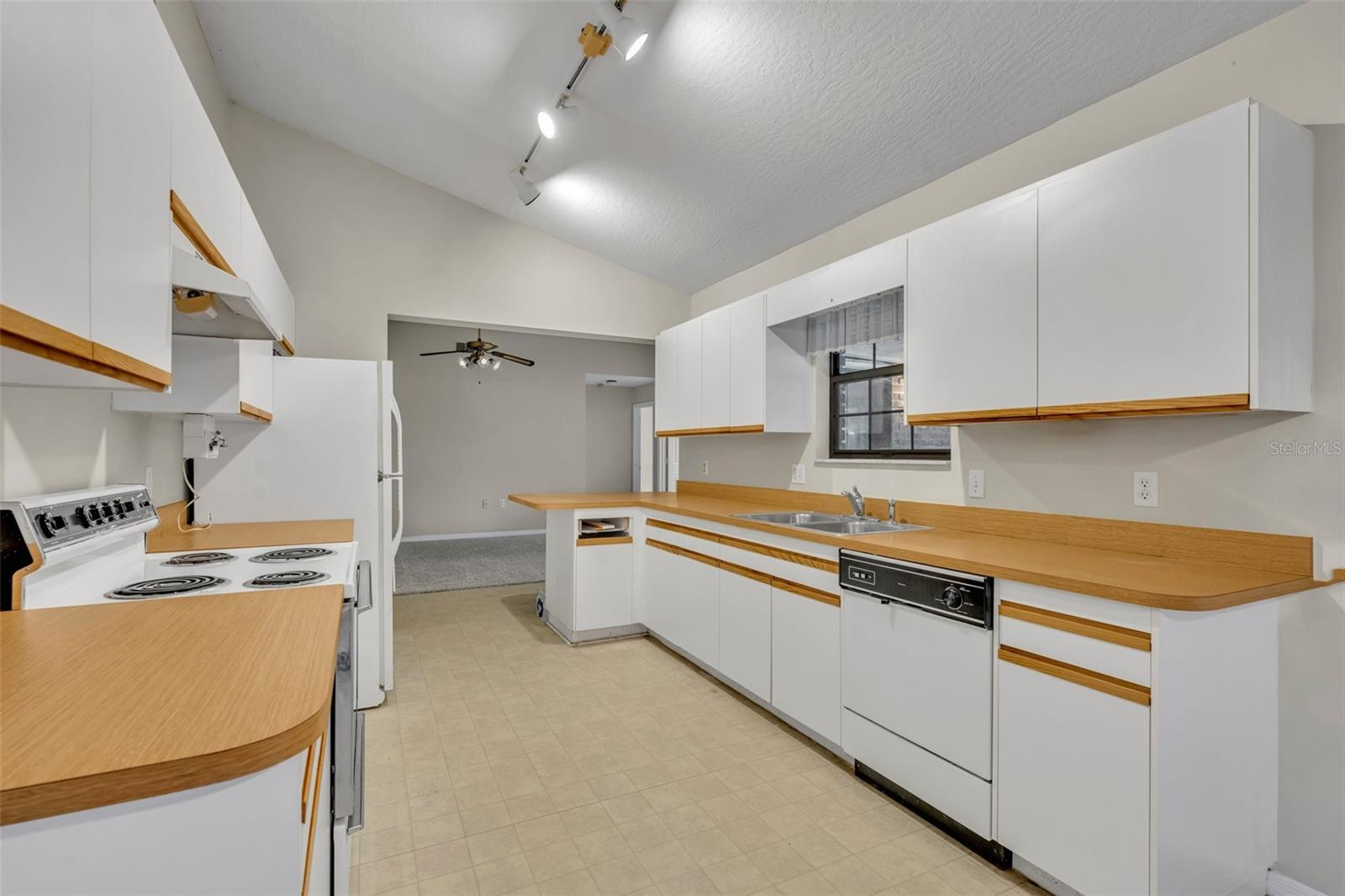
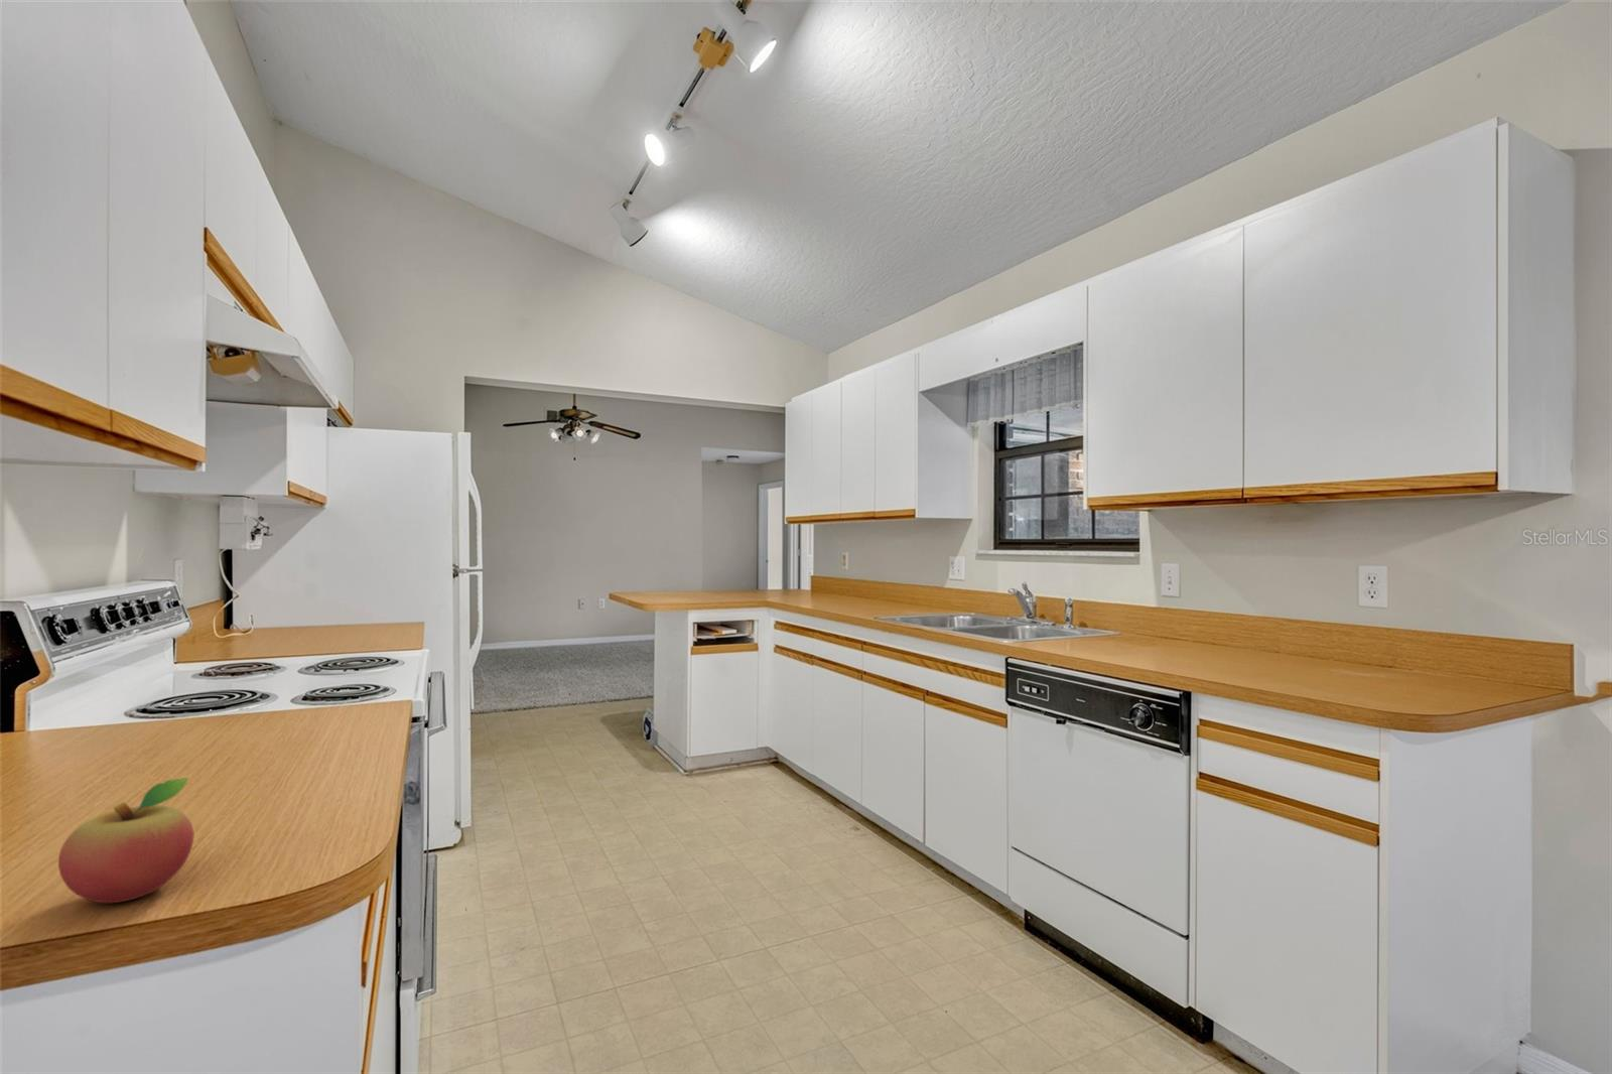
+ fruit (129, 841)
